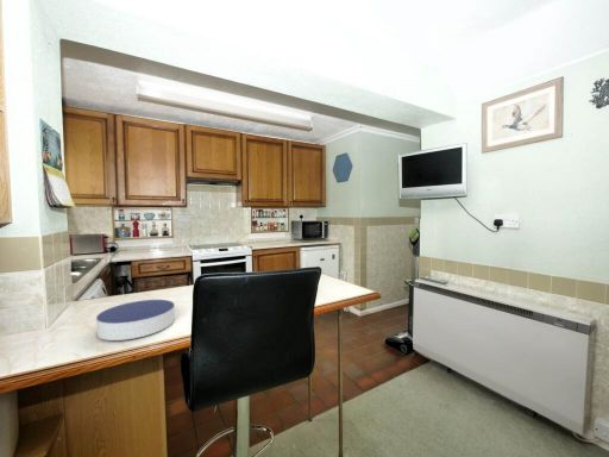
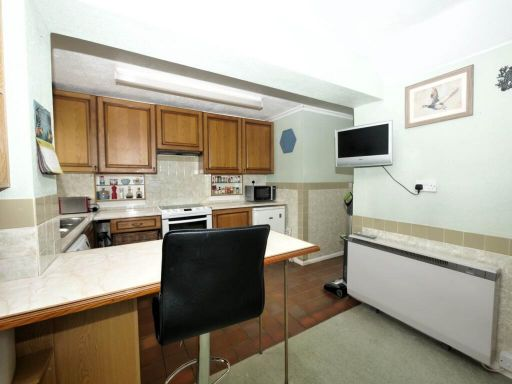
- coaster (138, 317)
